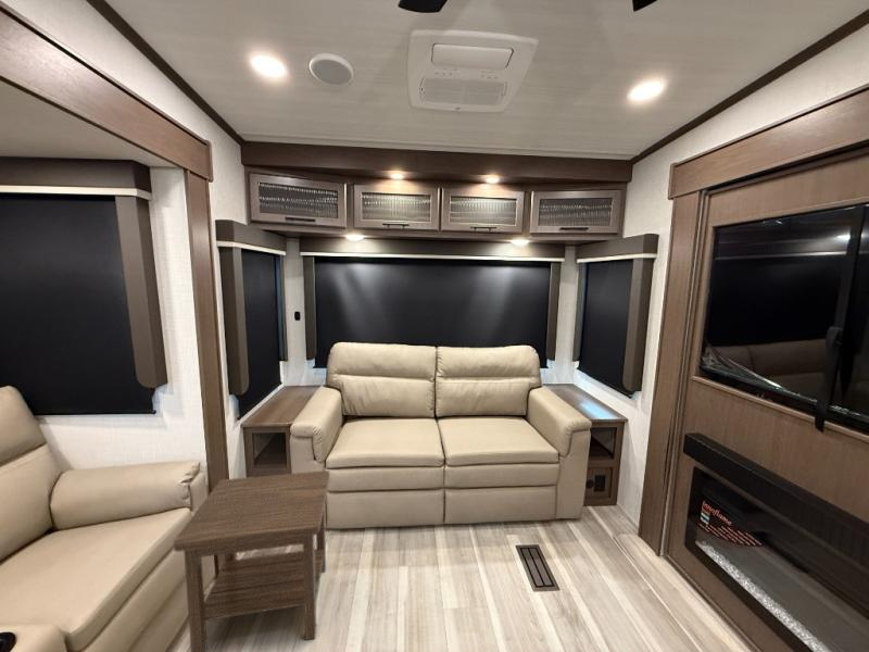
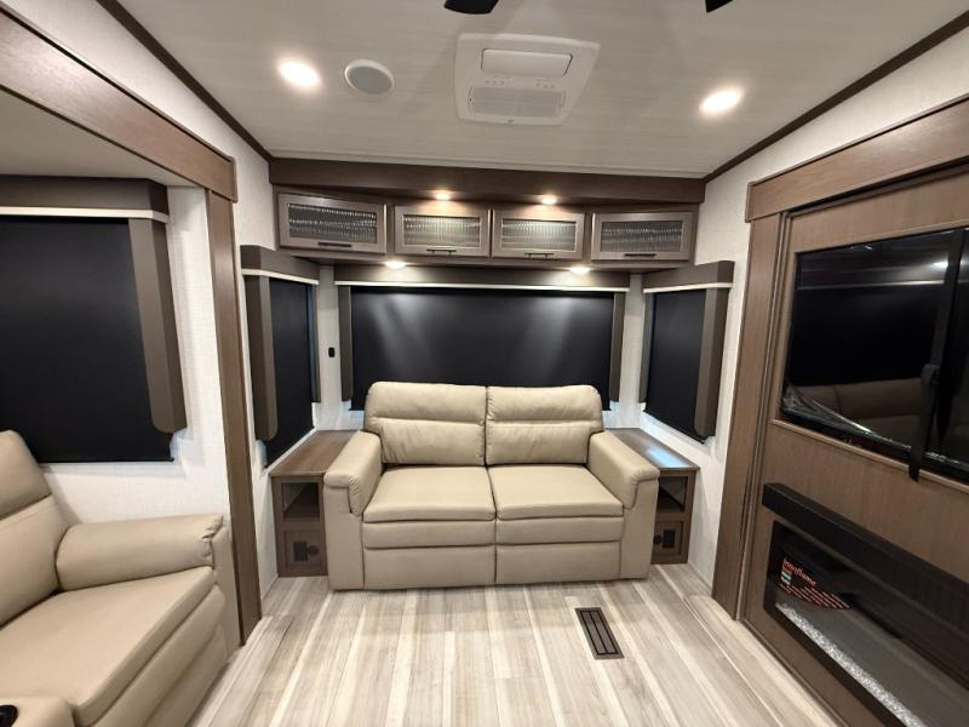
- side table (266, 555)
